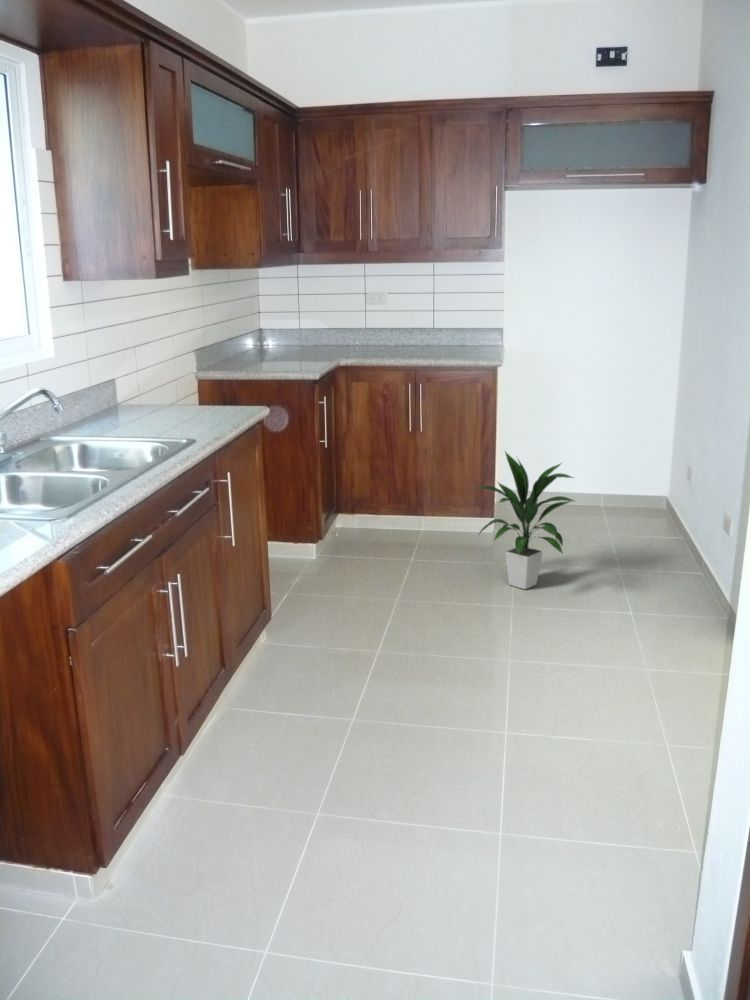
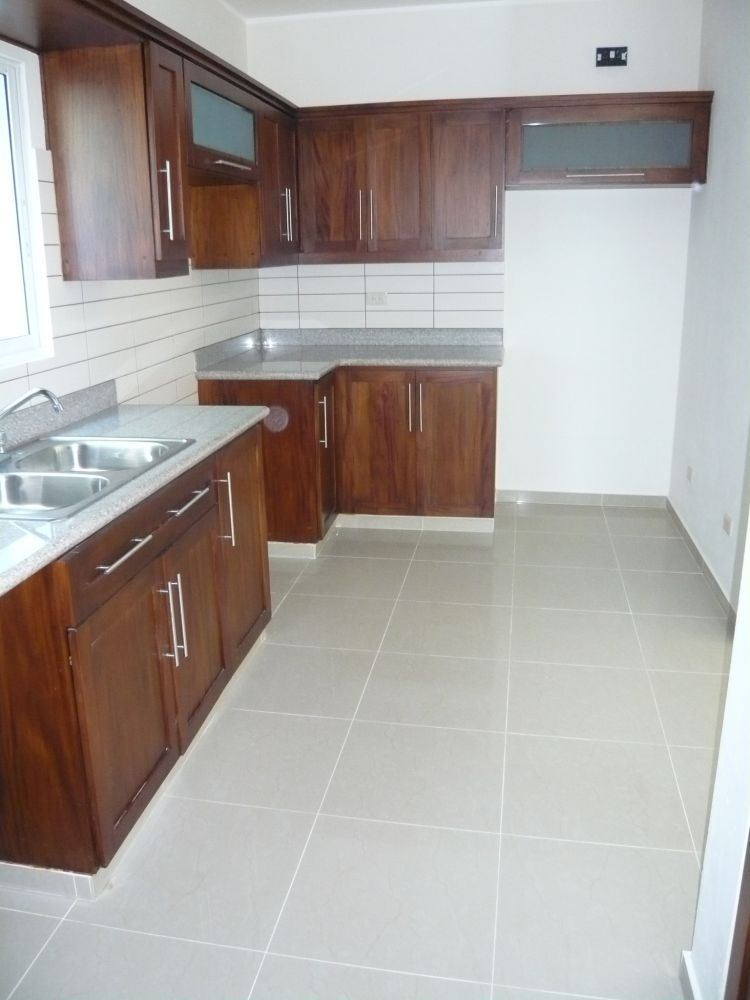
- indoor plant (530, 520)
